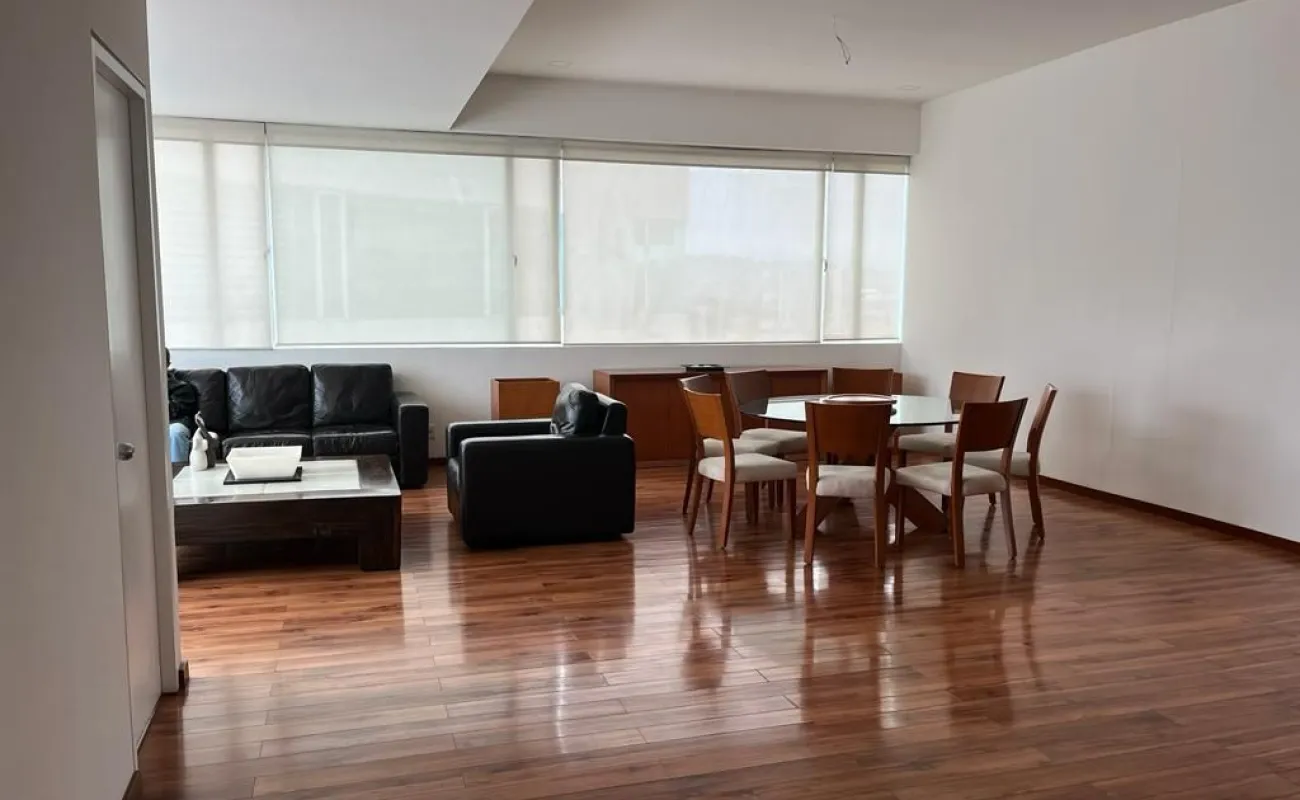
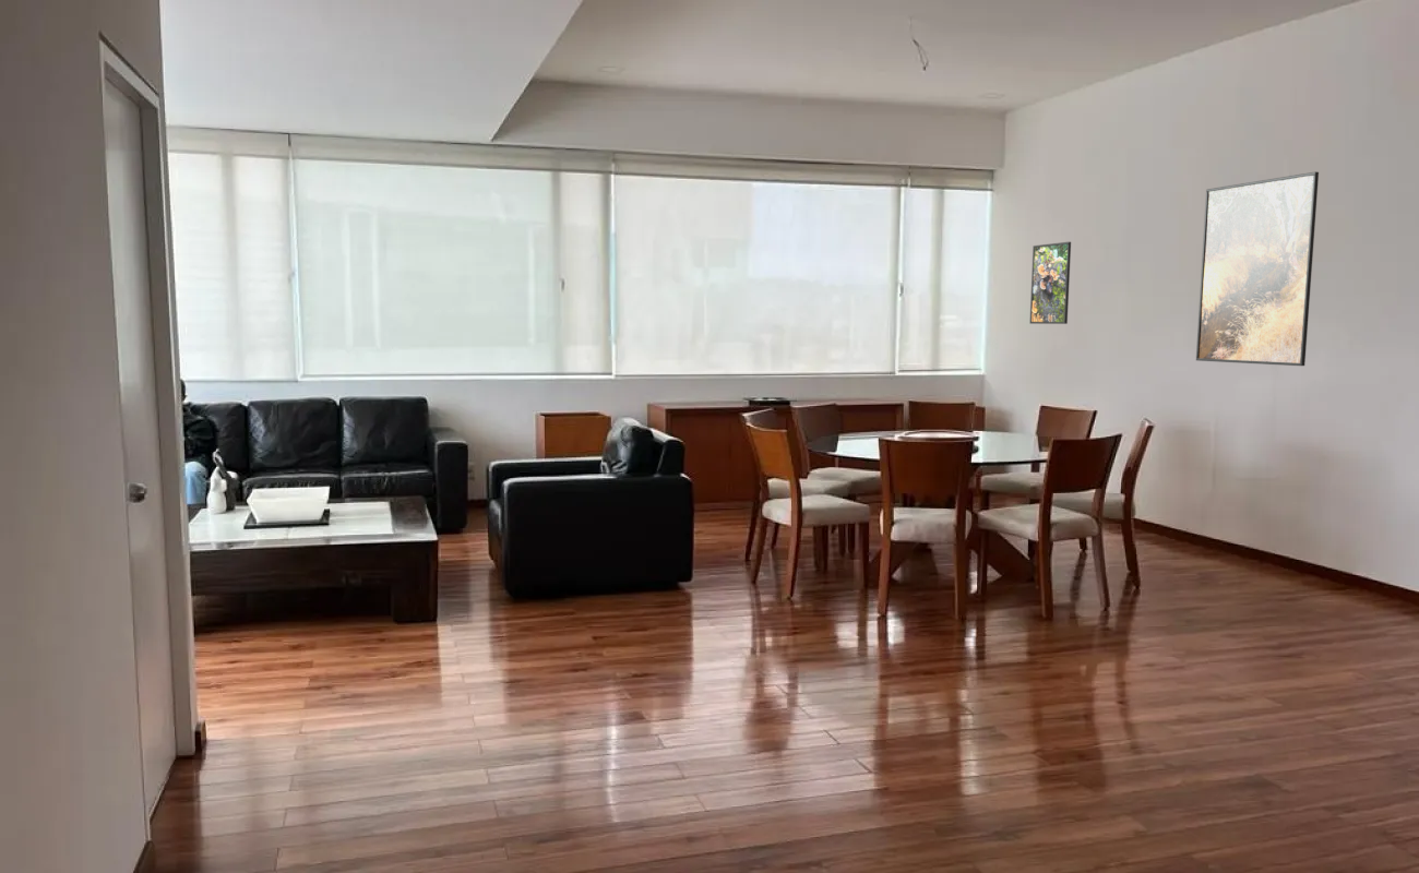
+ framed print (1049, 284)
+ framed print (1252, 273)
